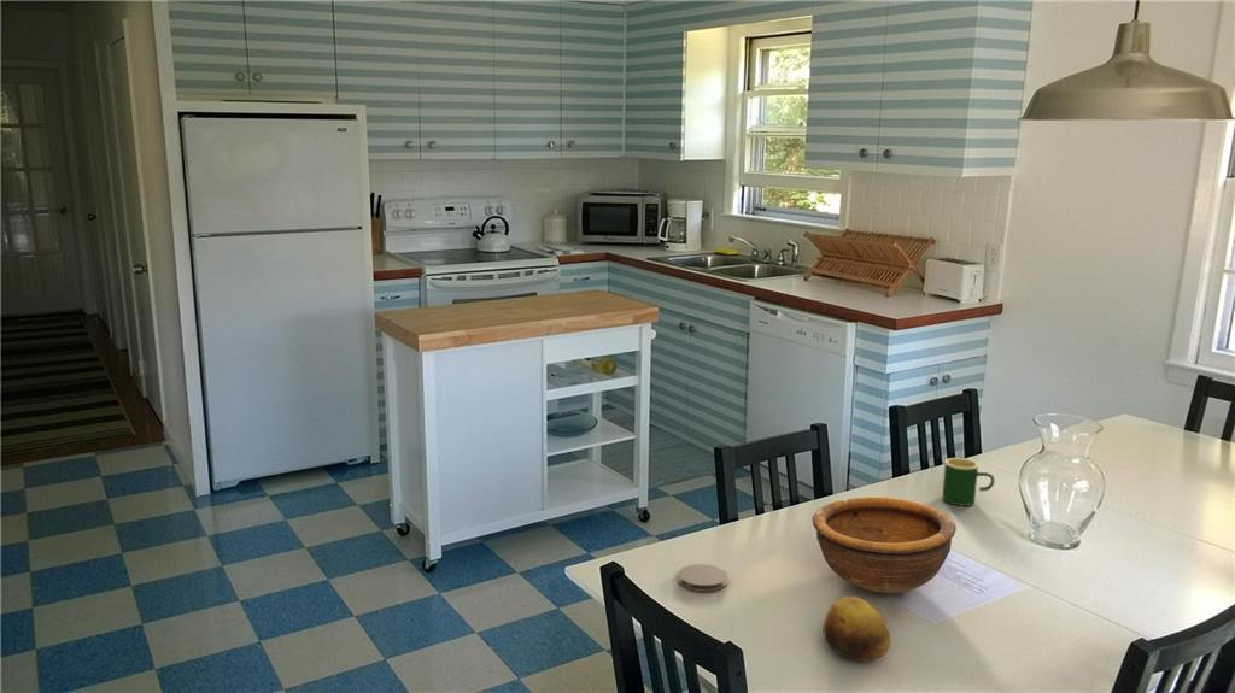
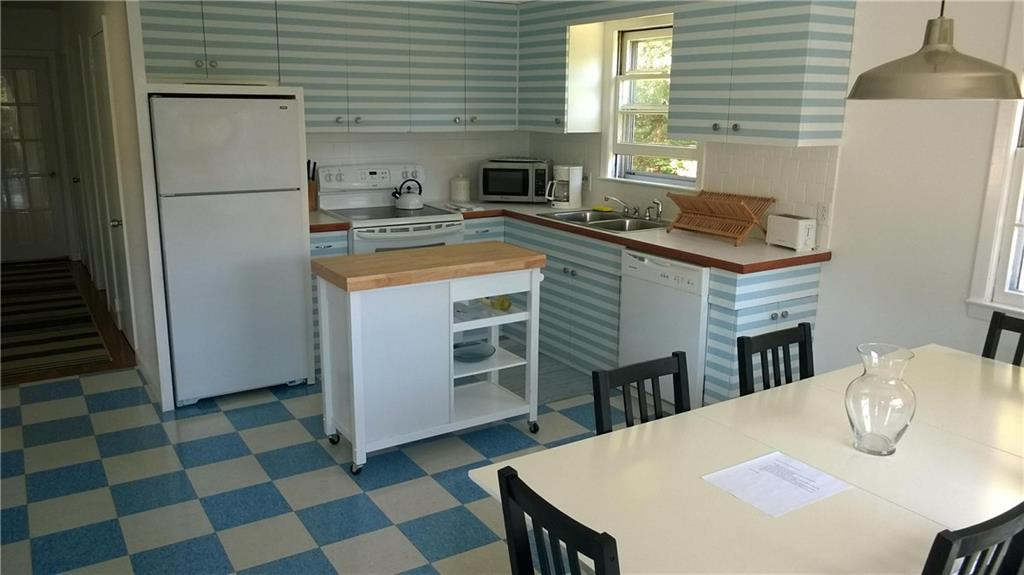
- bowl (880, 550)
- coaster (702, 577)
- mug (967, 482)
- fruit (854, 628)
